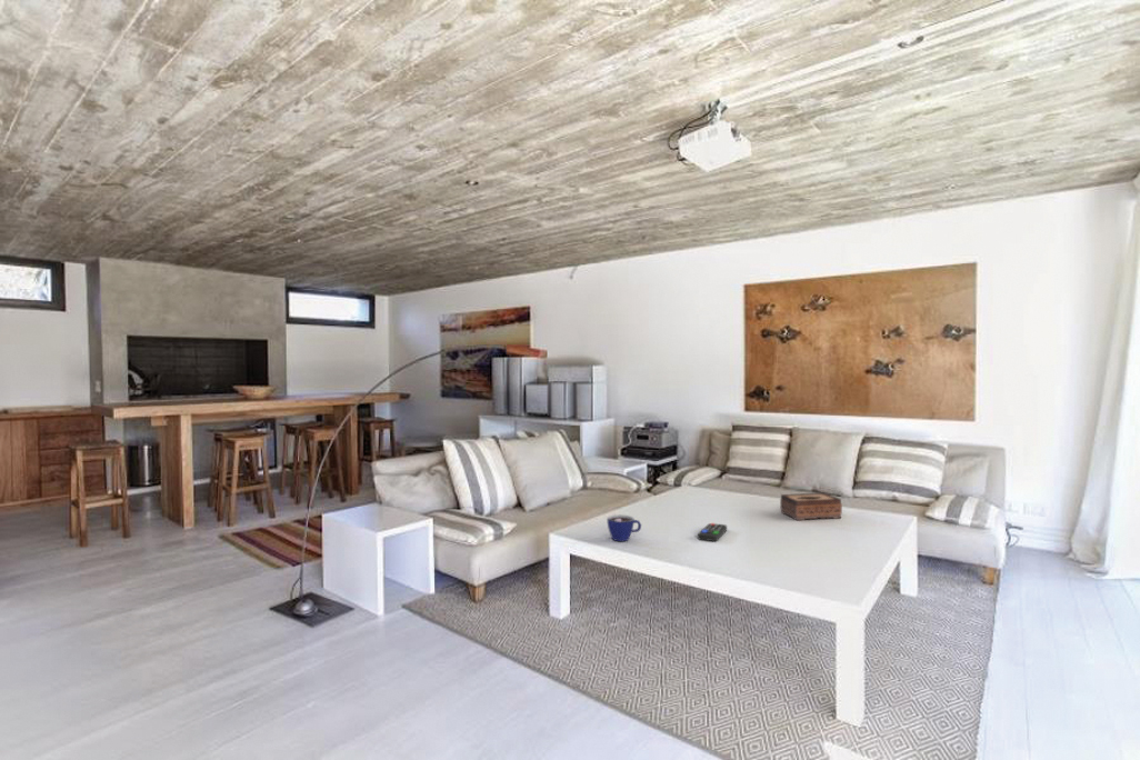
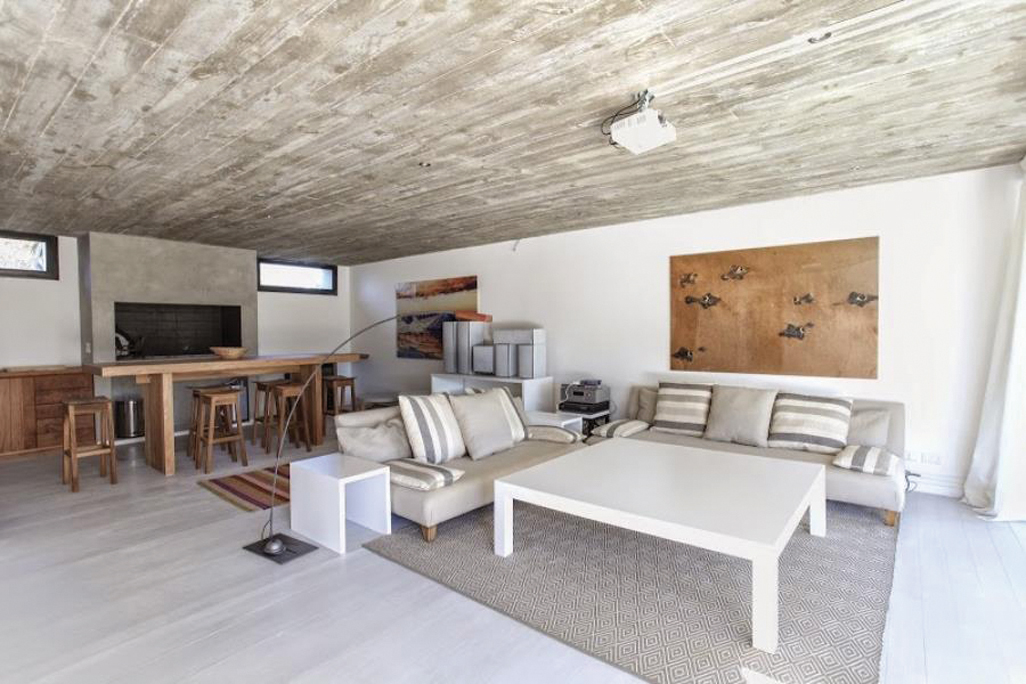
- cup (624, 528)
- tissue box (810, 506)
- remote control (712, 531)
